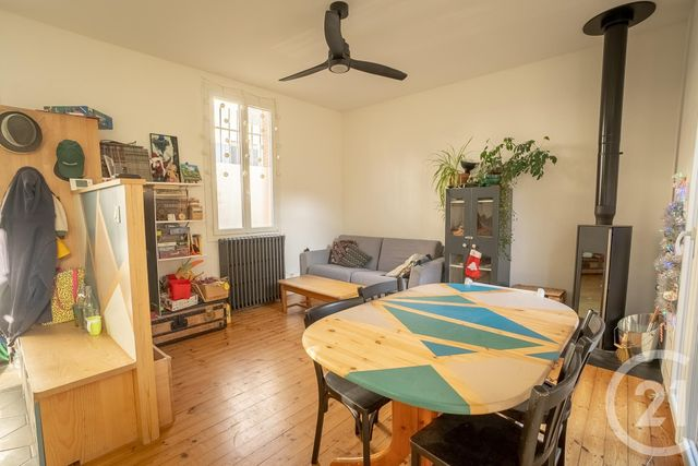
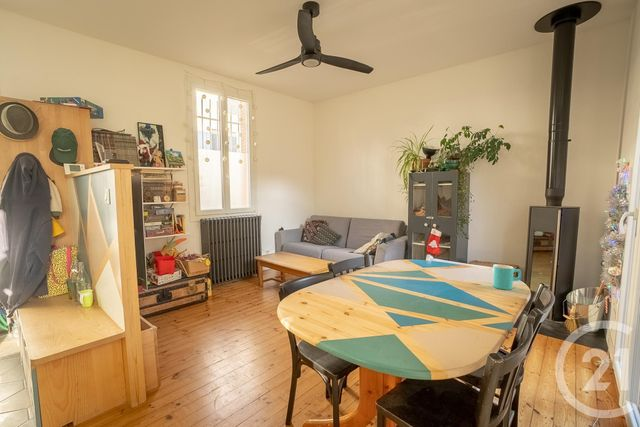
+ cup (507, 277)
